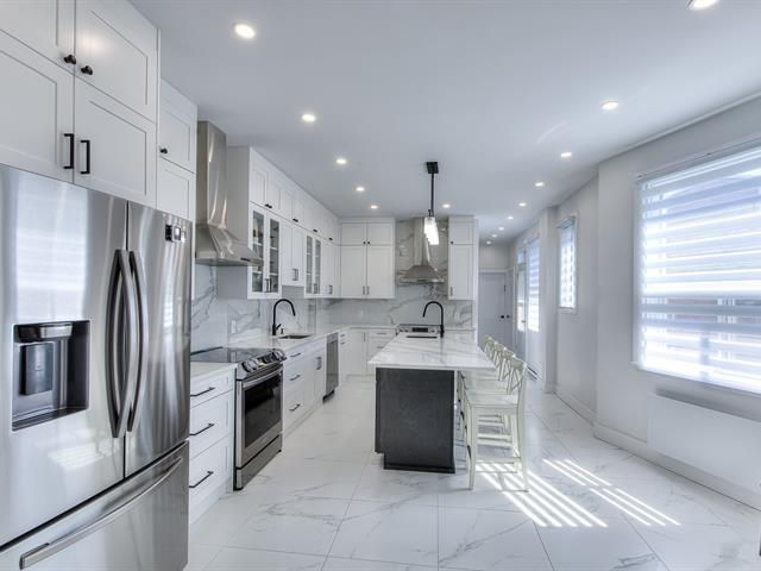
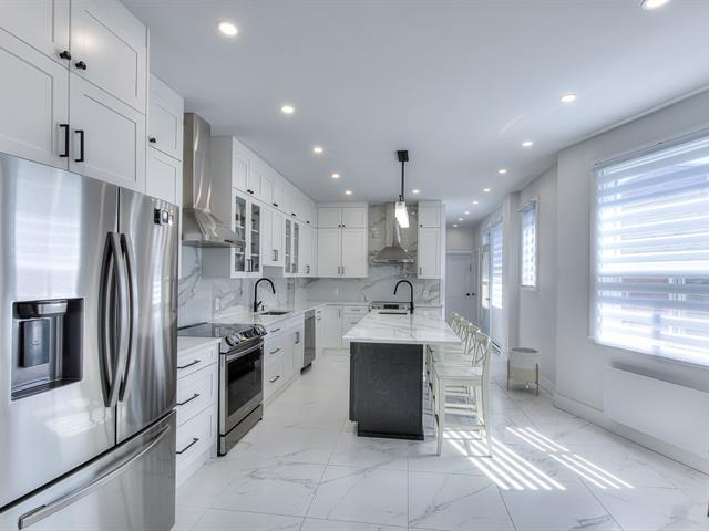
+ planter (523, 369)
